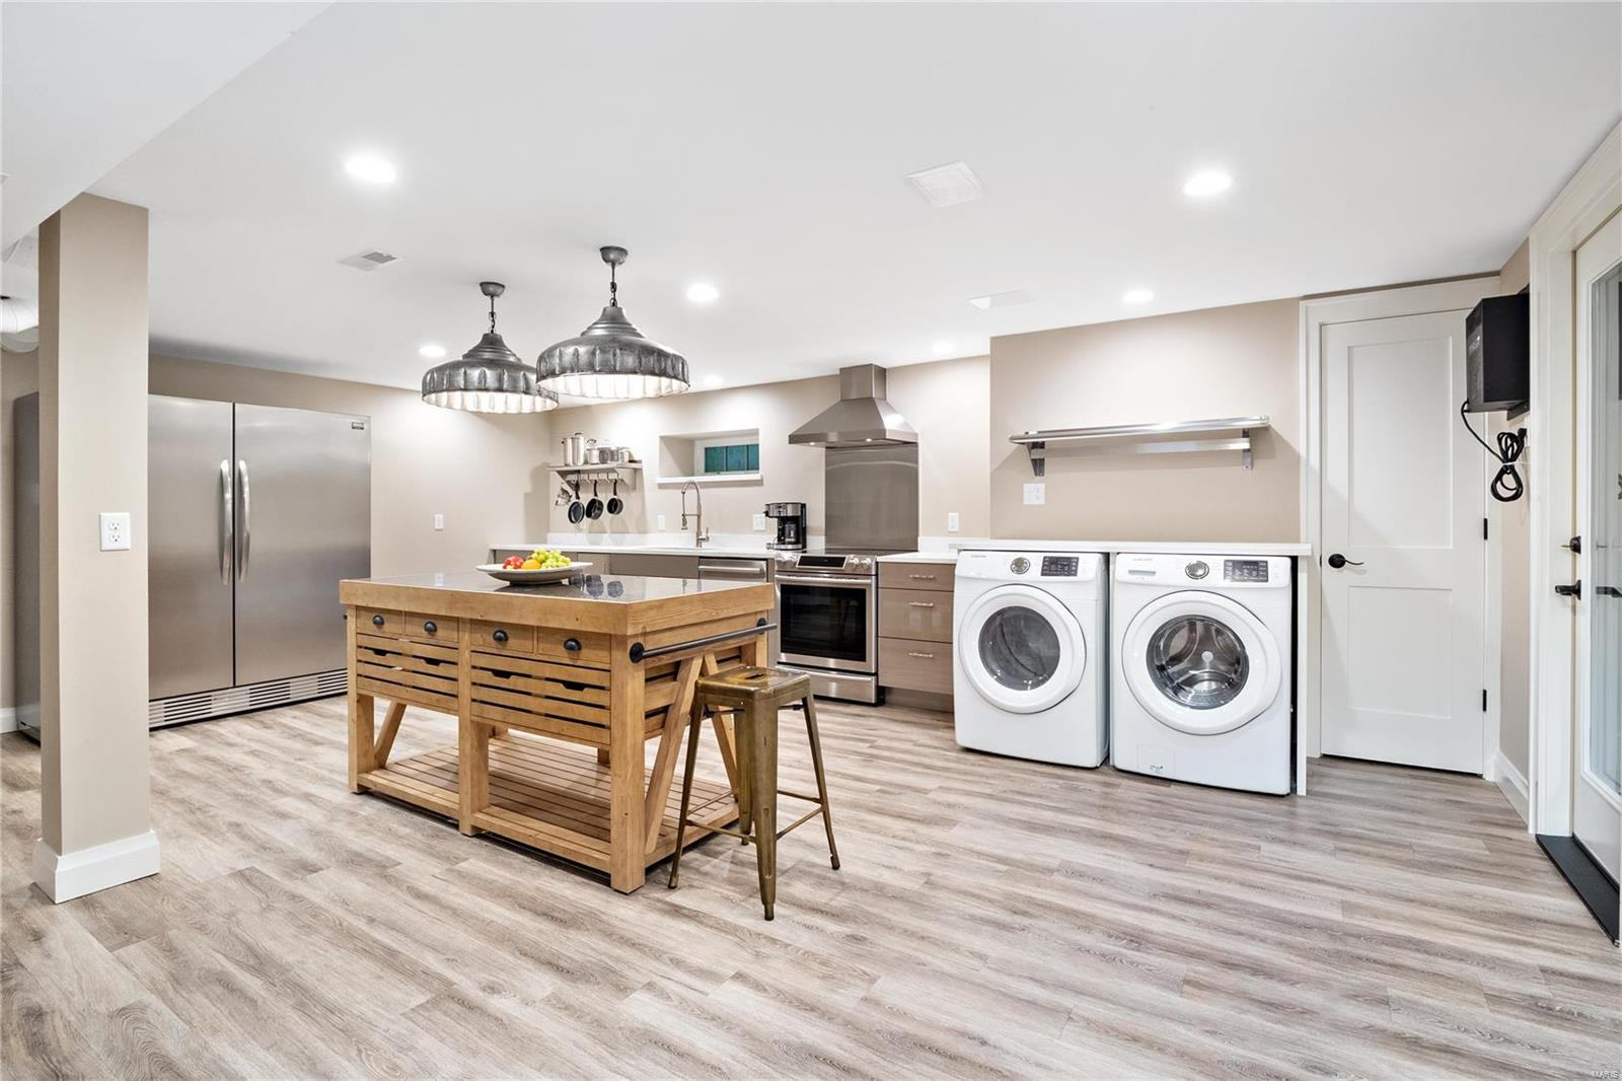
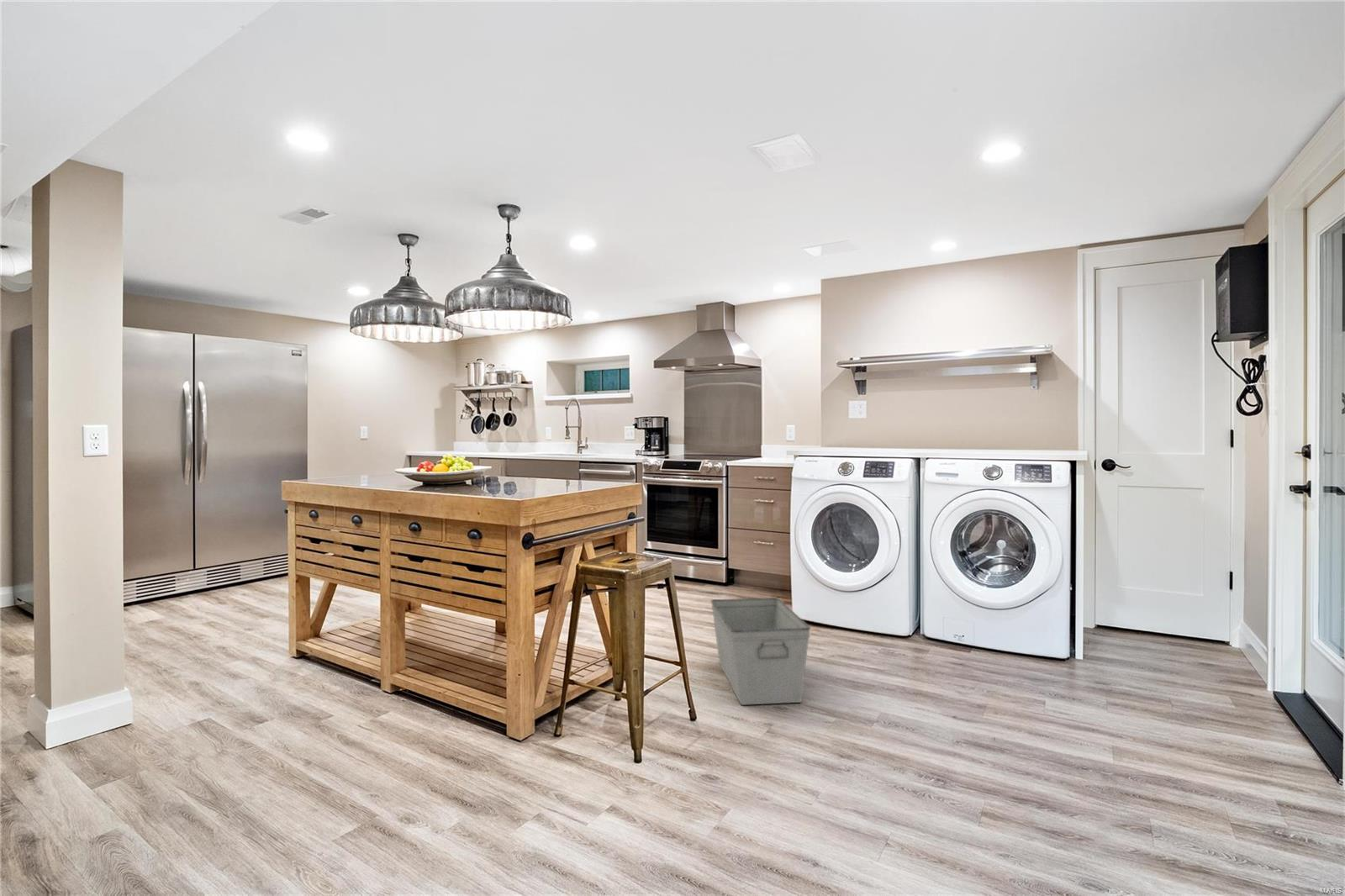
+ storage bin (757, 646)
